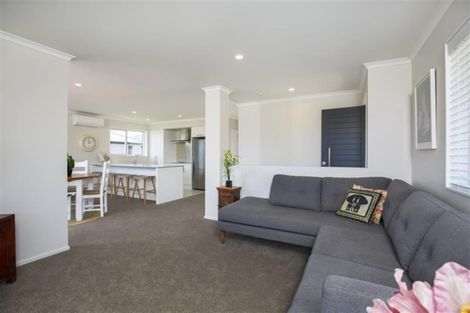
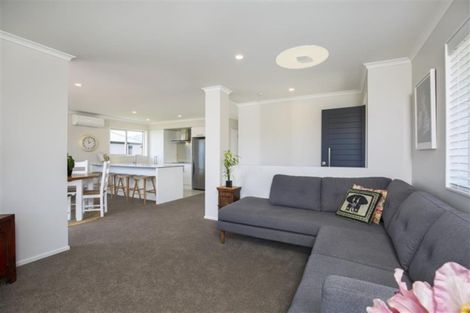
+ ceiling light (301, 56)
